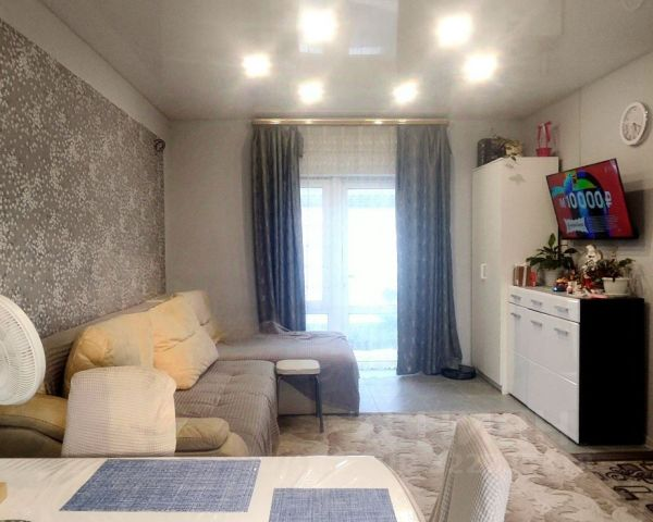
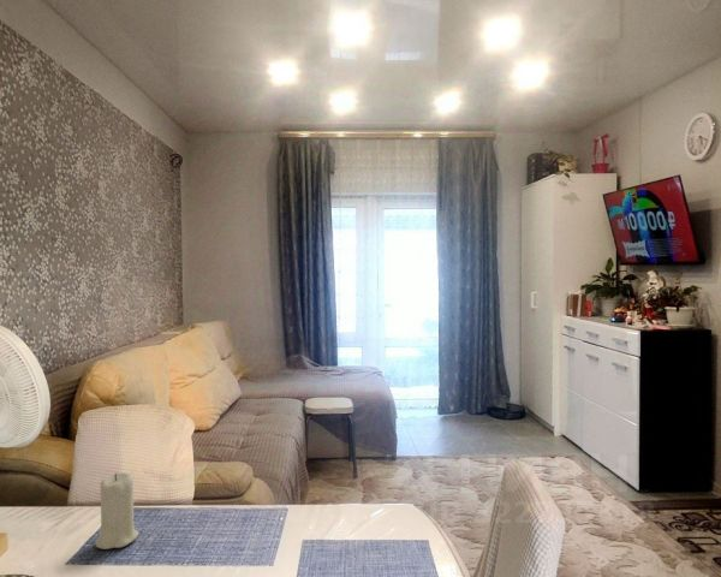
+ candle (115, 506)
